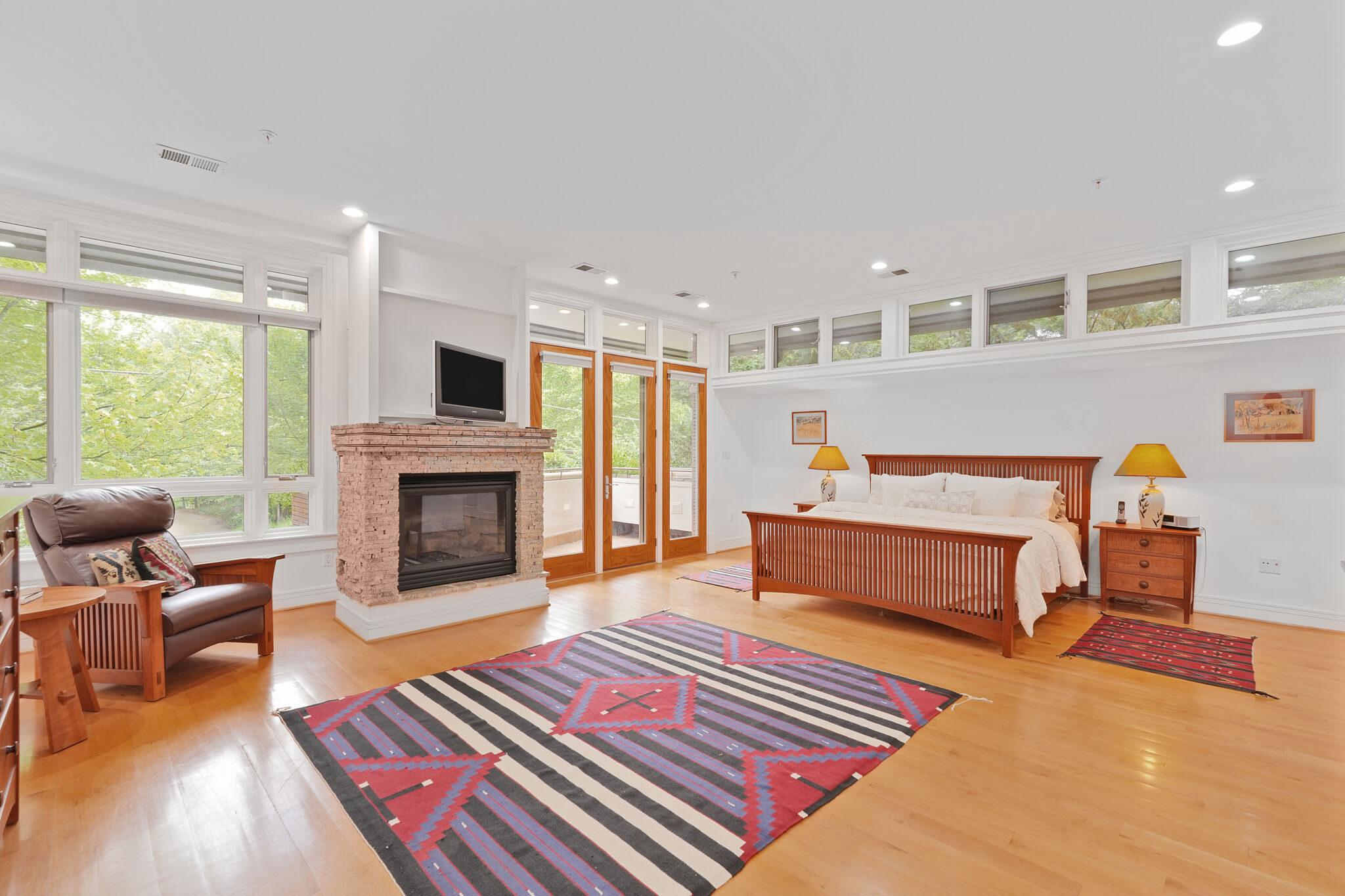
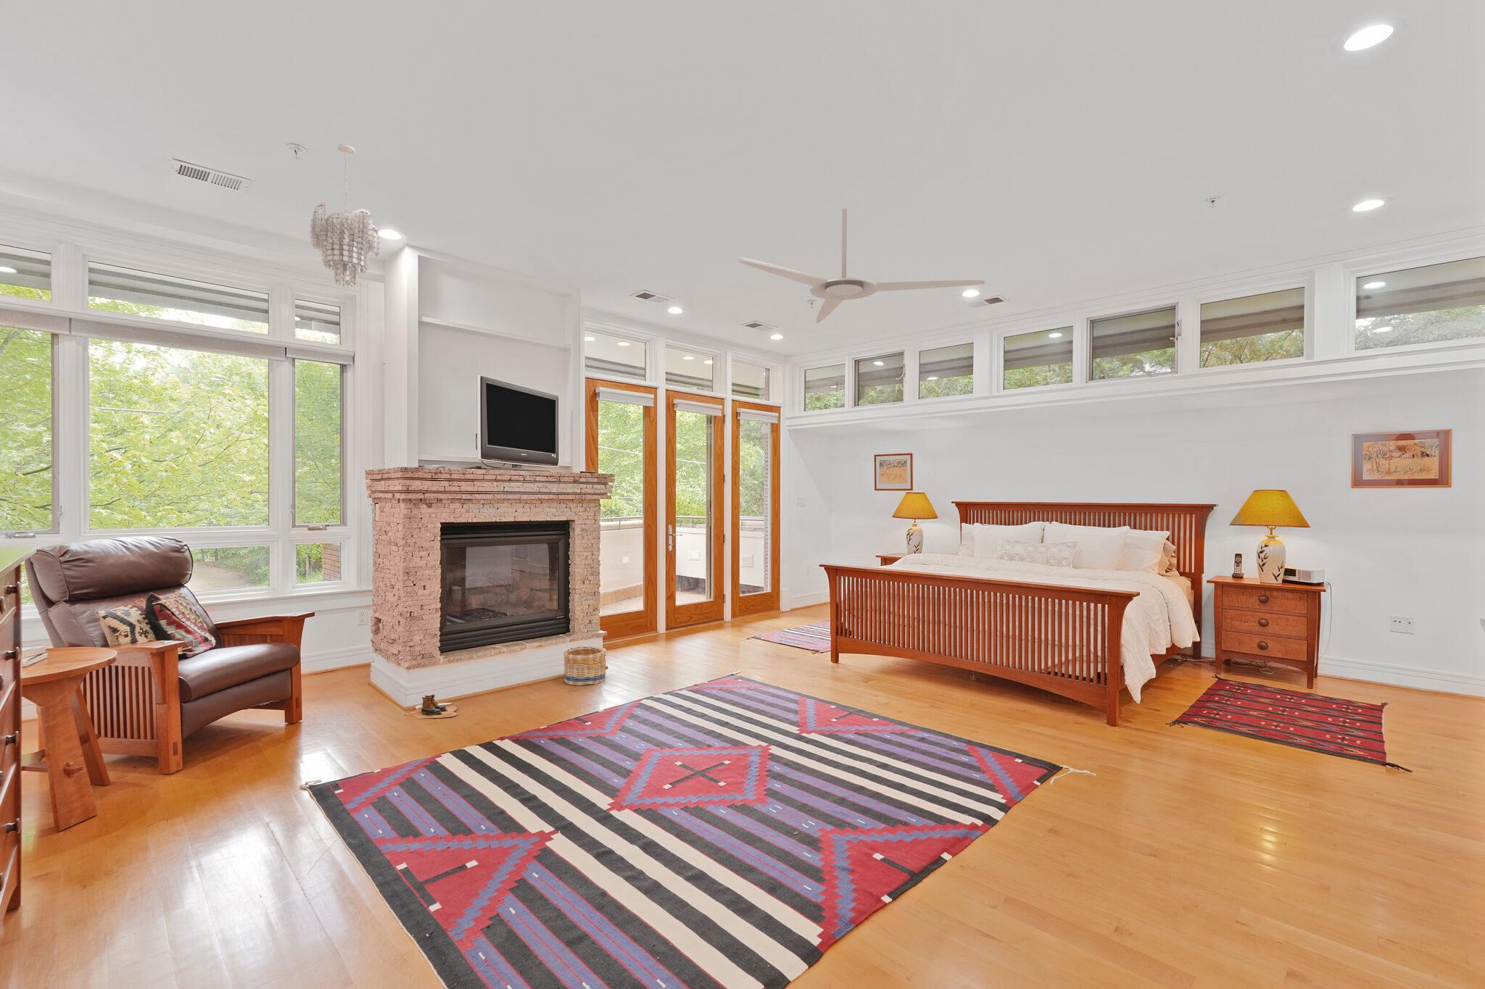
+ ceiling fan (846, 253)
+ chandelier (346, 216)
+ boots (434, 703)
+ basket (584, 666)
